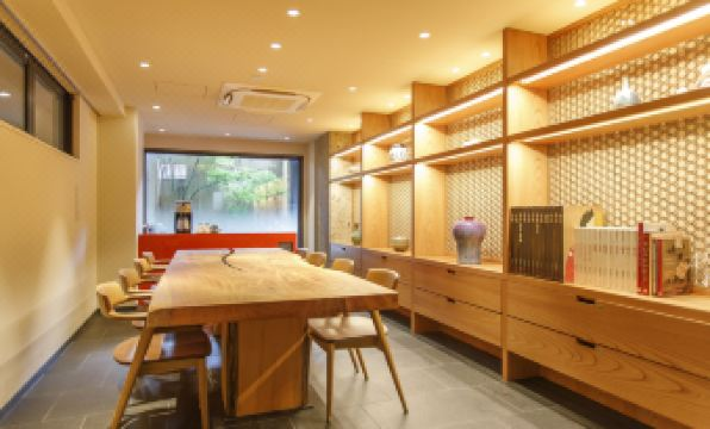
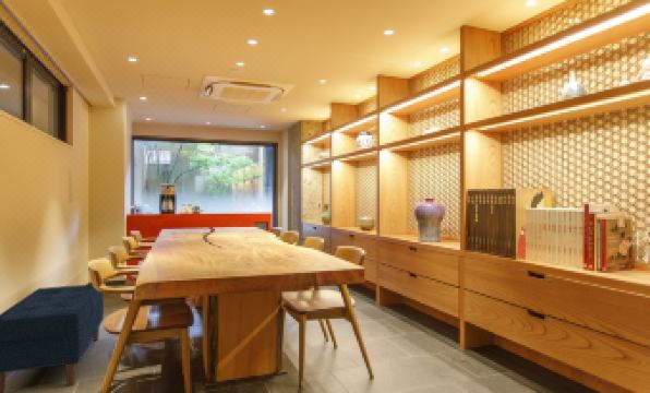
+ bench (56, 331)
